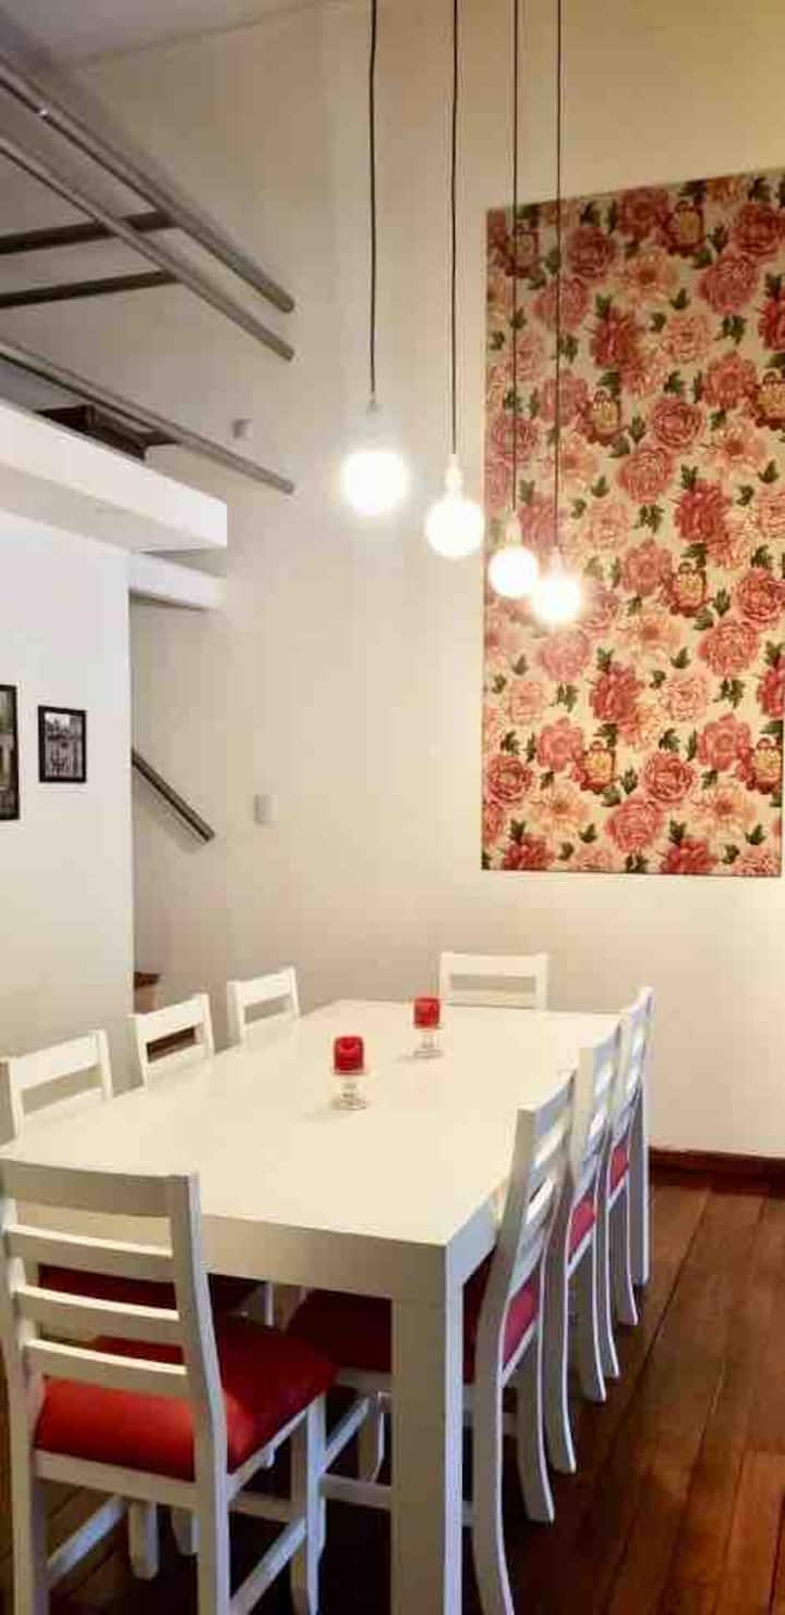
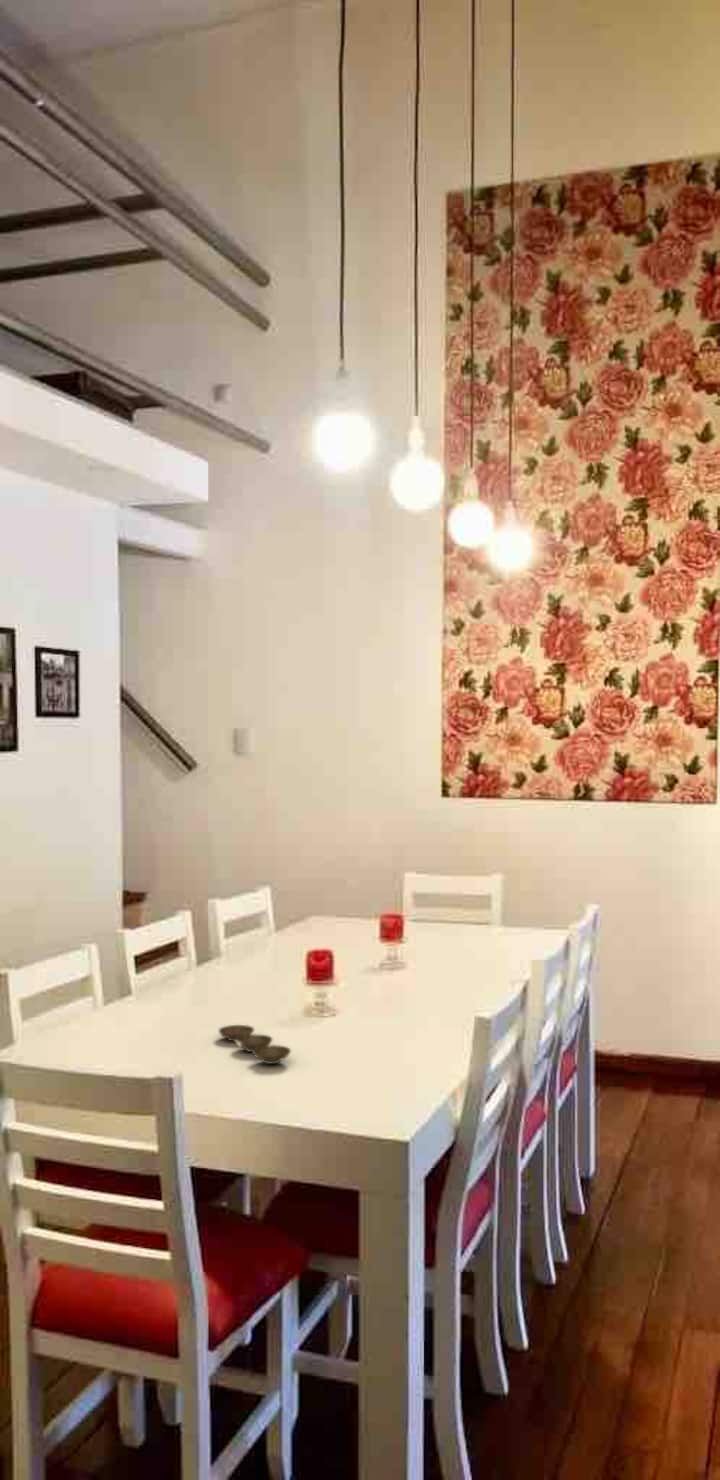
+ bowl (253, 1044)
